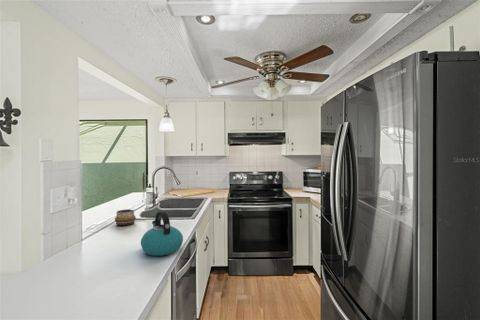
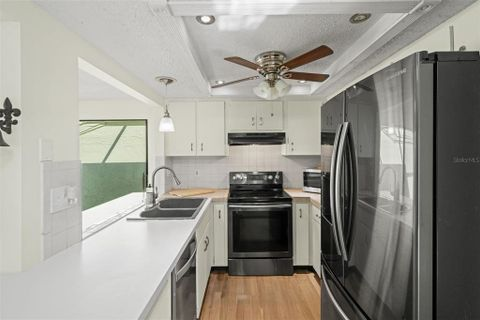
- decorative bowl (125, 217)
- kettle (161, 230)
